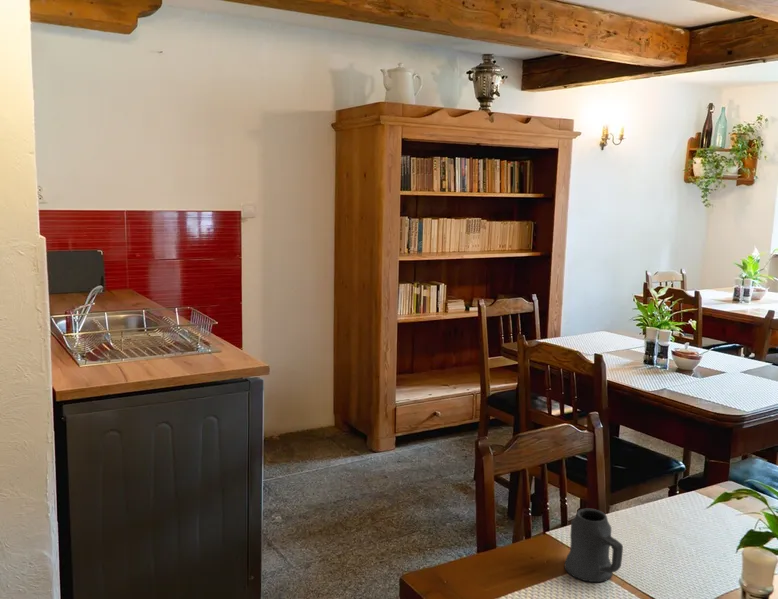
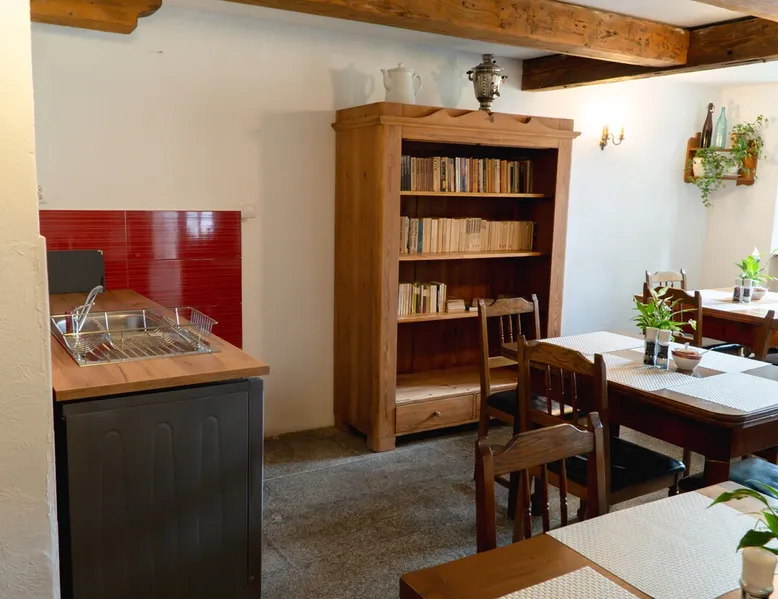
- mug (595, 545)
